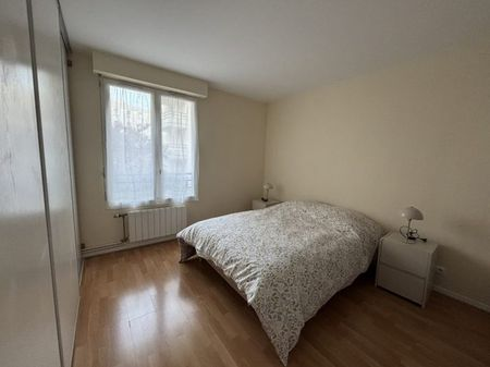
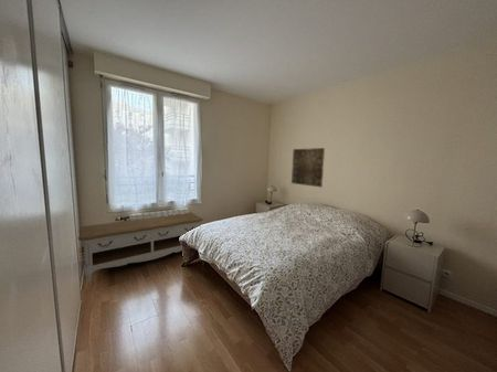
+ storage bench (148, 241)
+ wall art (306, 167)
